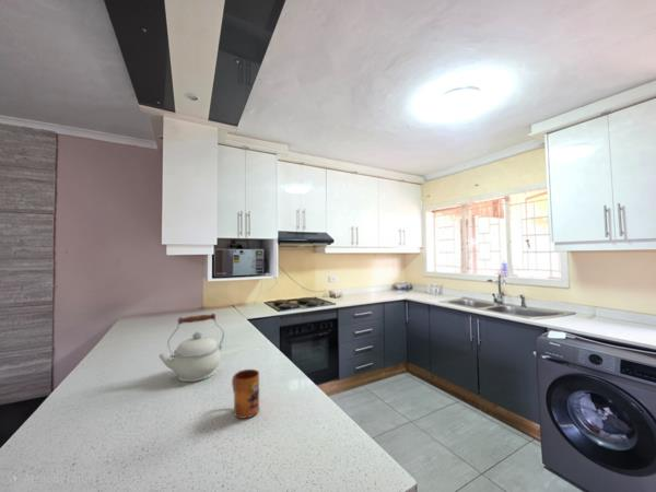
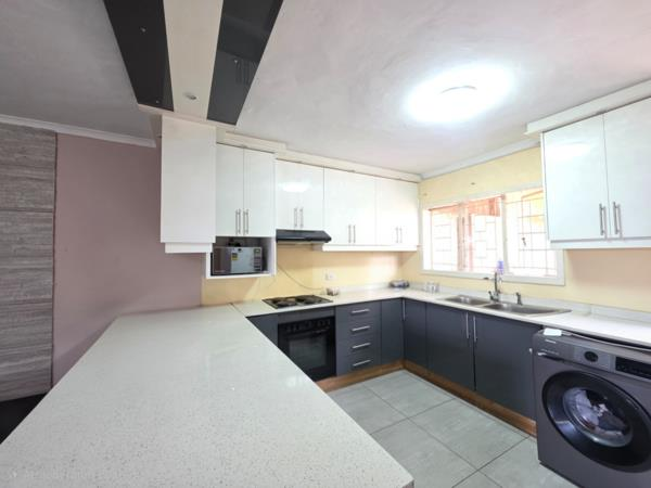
- mug (243, 390)
- kettle (192, 345)
